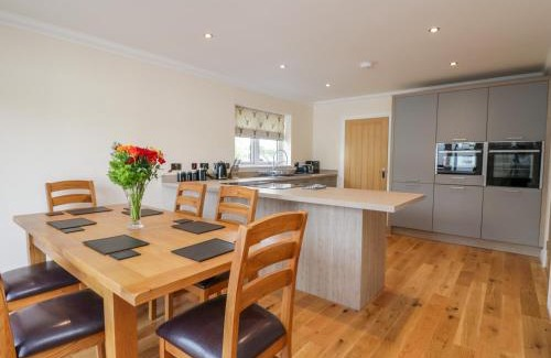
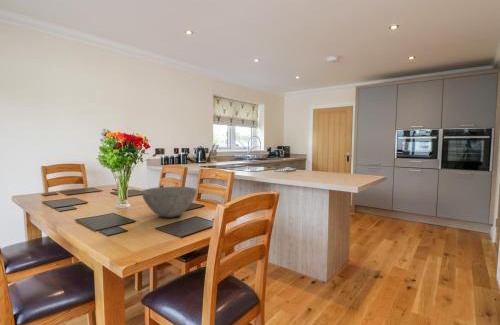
+ bowl (170, 202)
